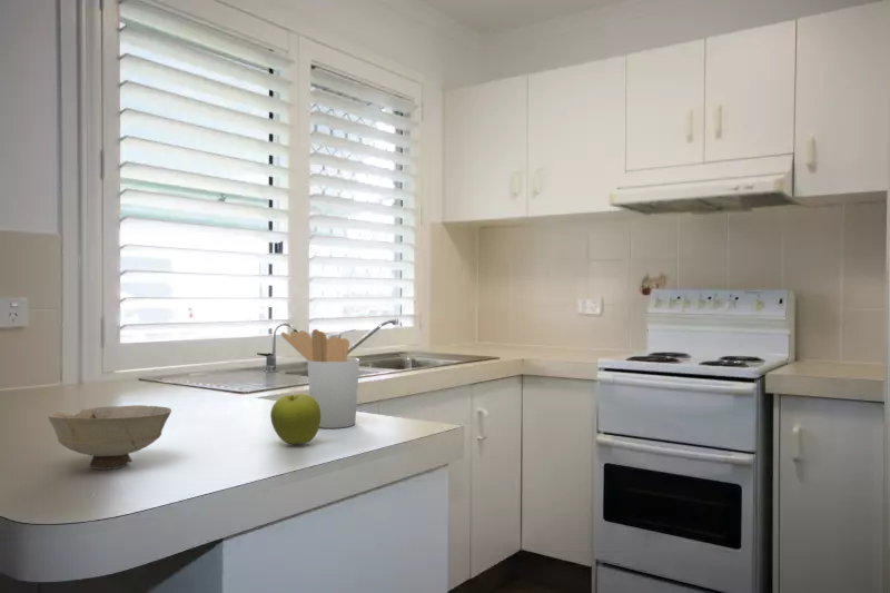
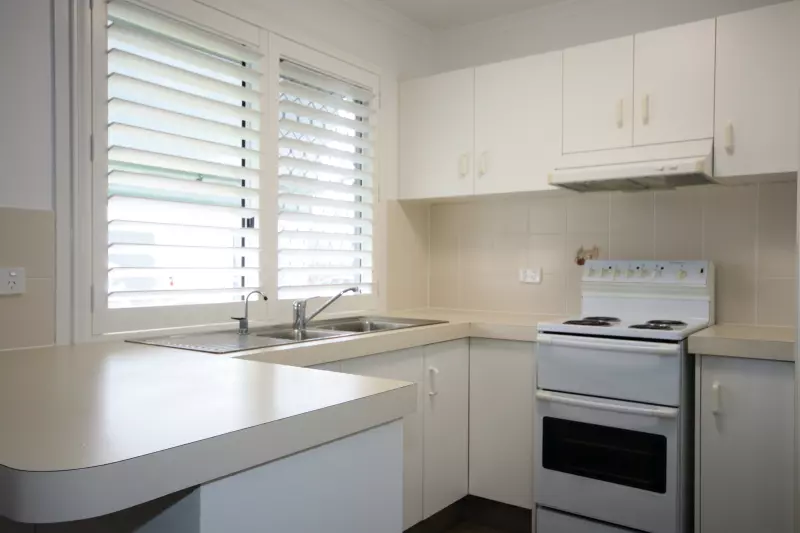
- fruit (295, 418)
- utensil holder (320, 375)
- bowl (111, 436)
